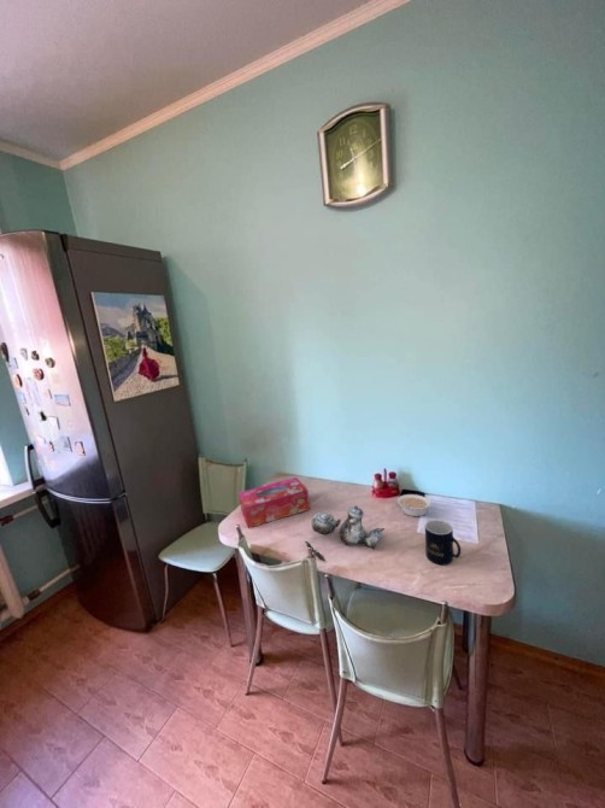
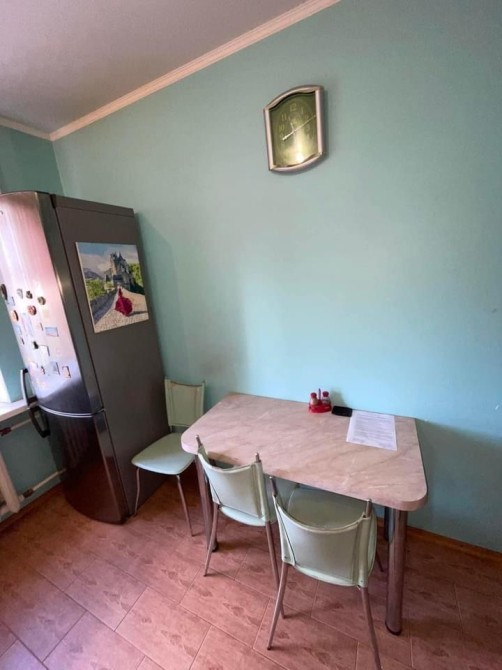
- tissue box (274, 500)
- teapot (341, 527)
- mug (444, 543)
- legume (415, 505)
